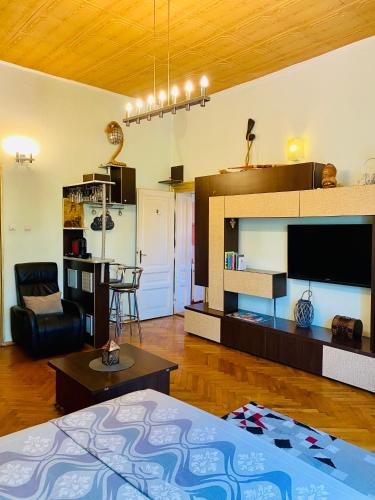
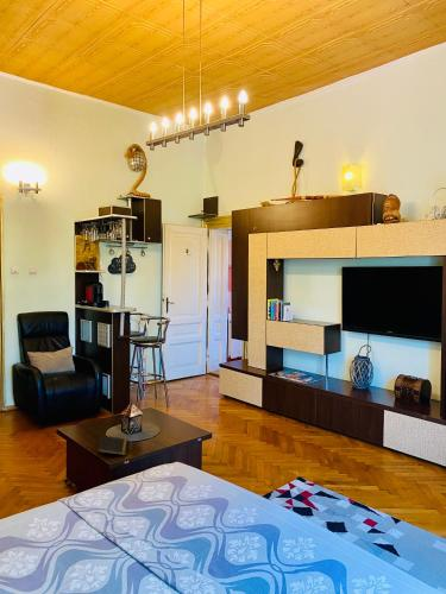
+ notepad (113, 444)
